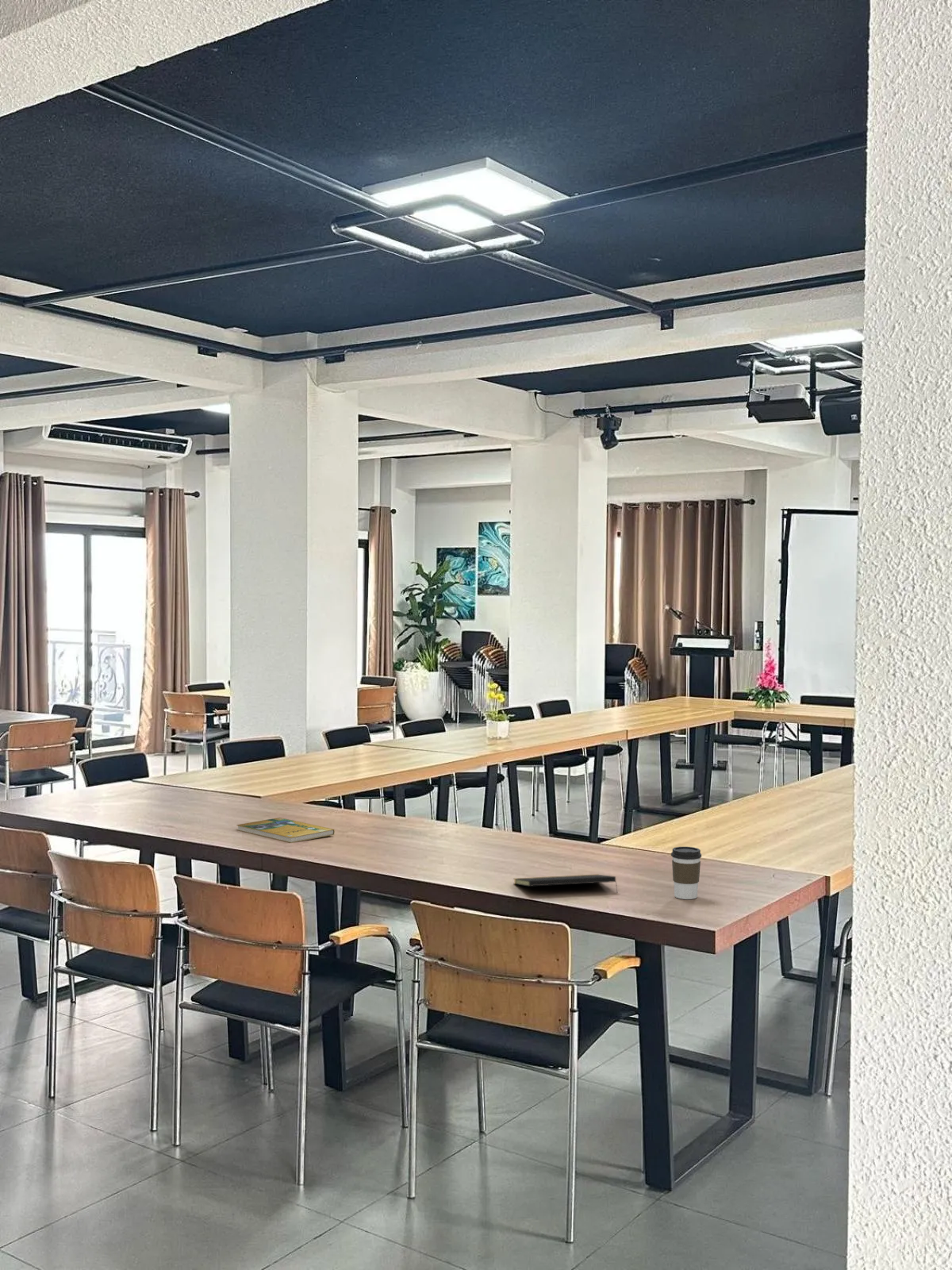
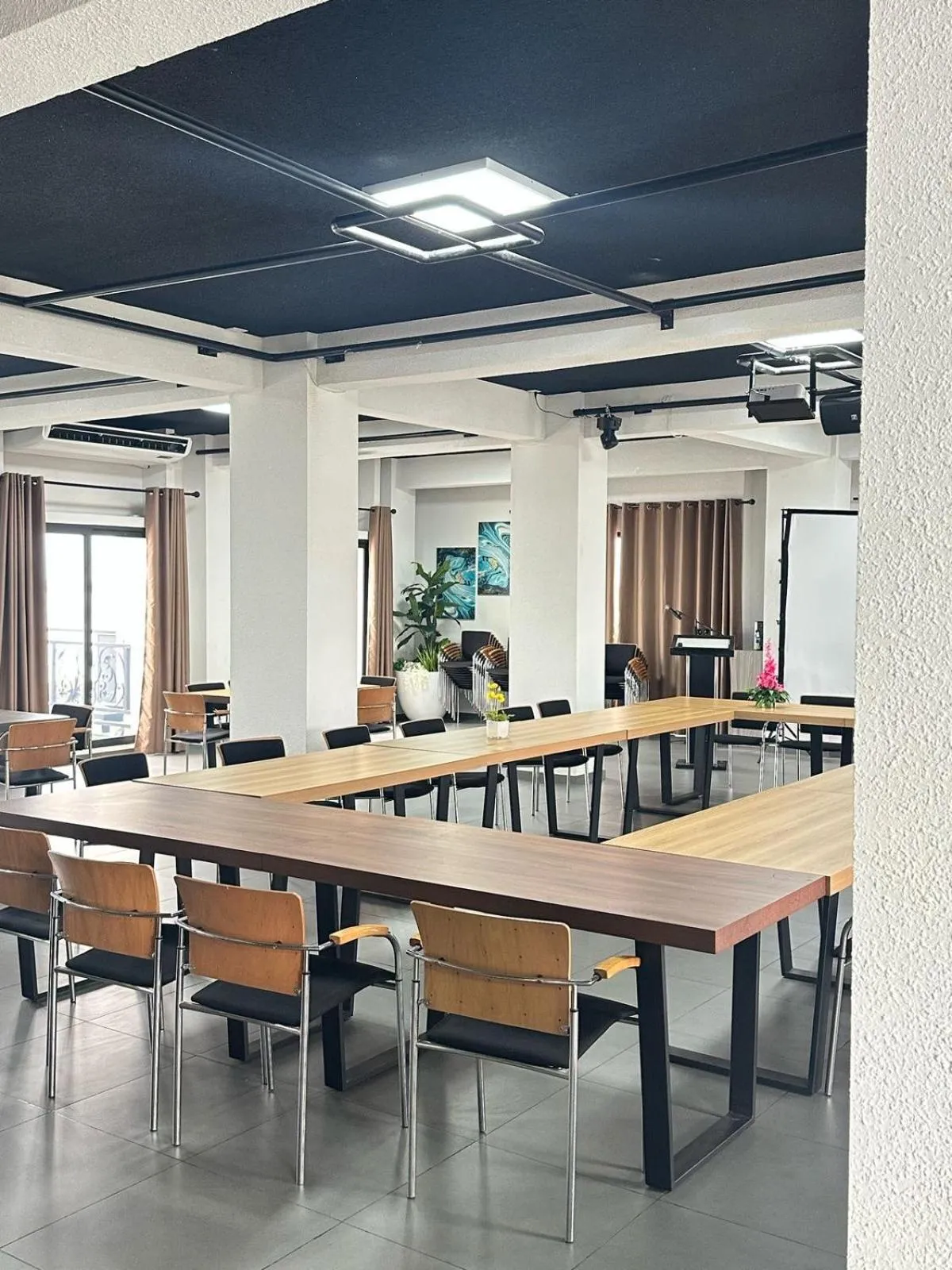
- booklet (285, 829)
- coffee cup (685, 872)
- notepad (563, 879)
